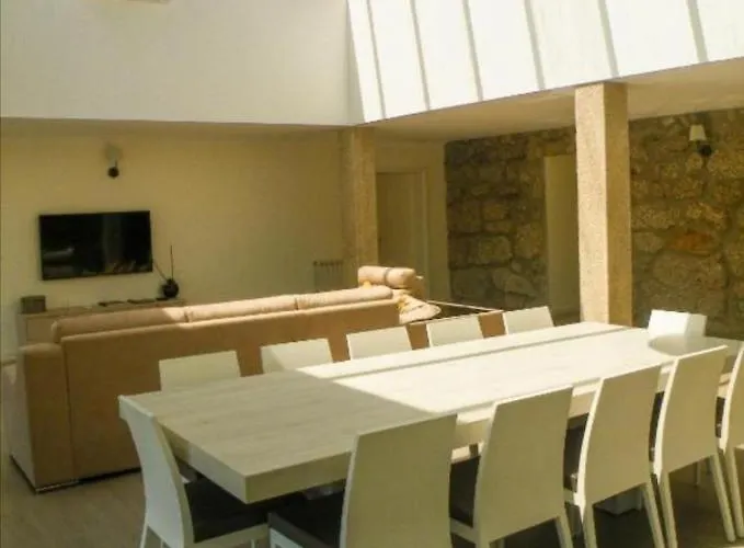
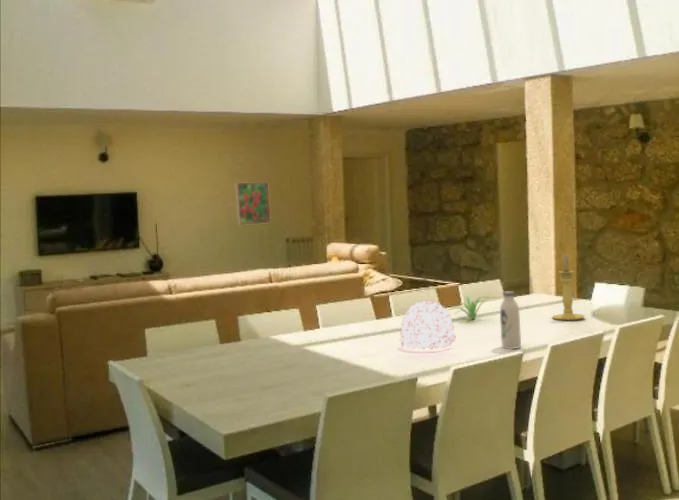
+ plant (471, 306)
+ candle holder (566, 285)
+ water bottle (510, 319)
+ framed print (253, 203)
+ decorative ball (427, 323)
